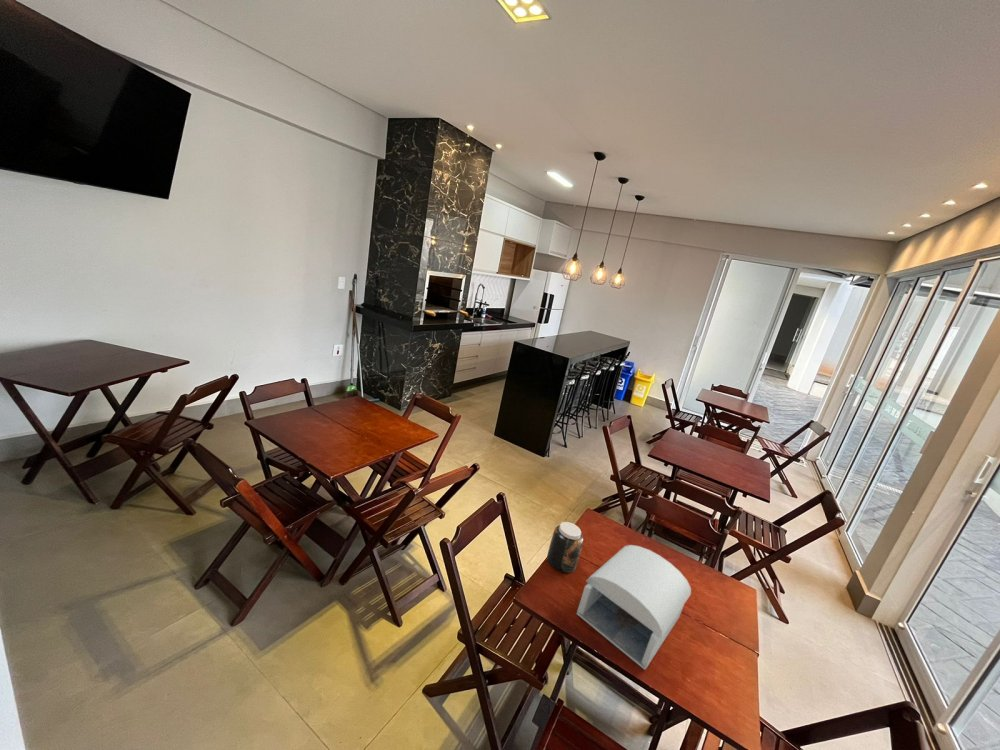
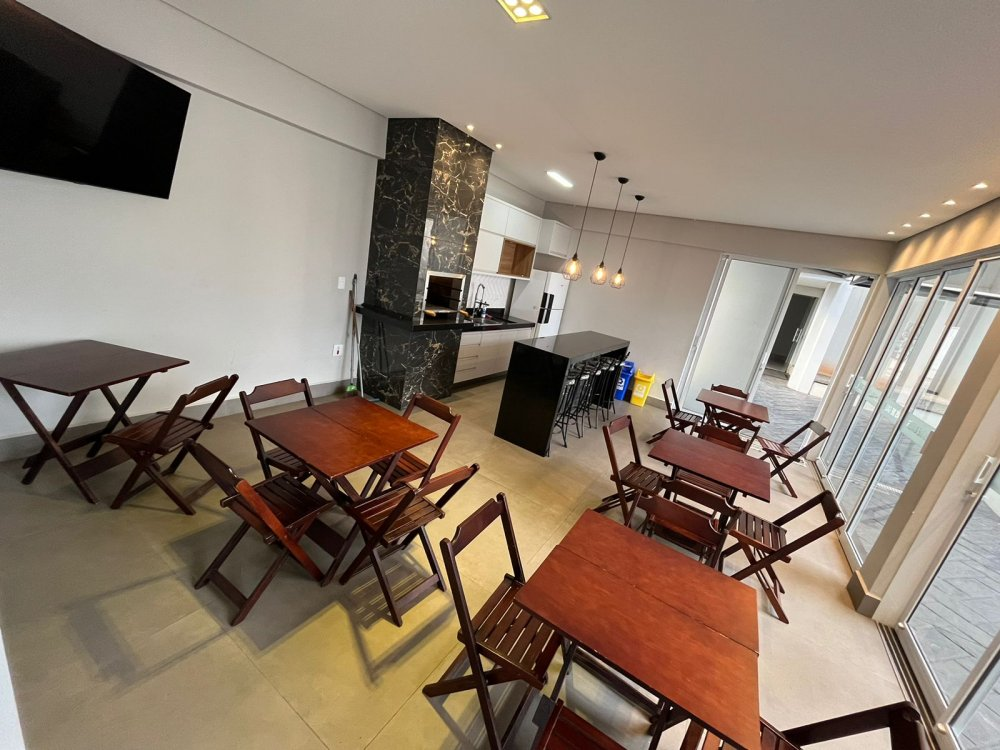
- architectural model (636, 594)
- jar (565, 545)
